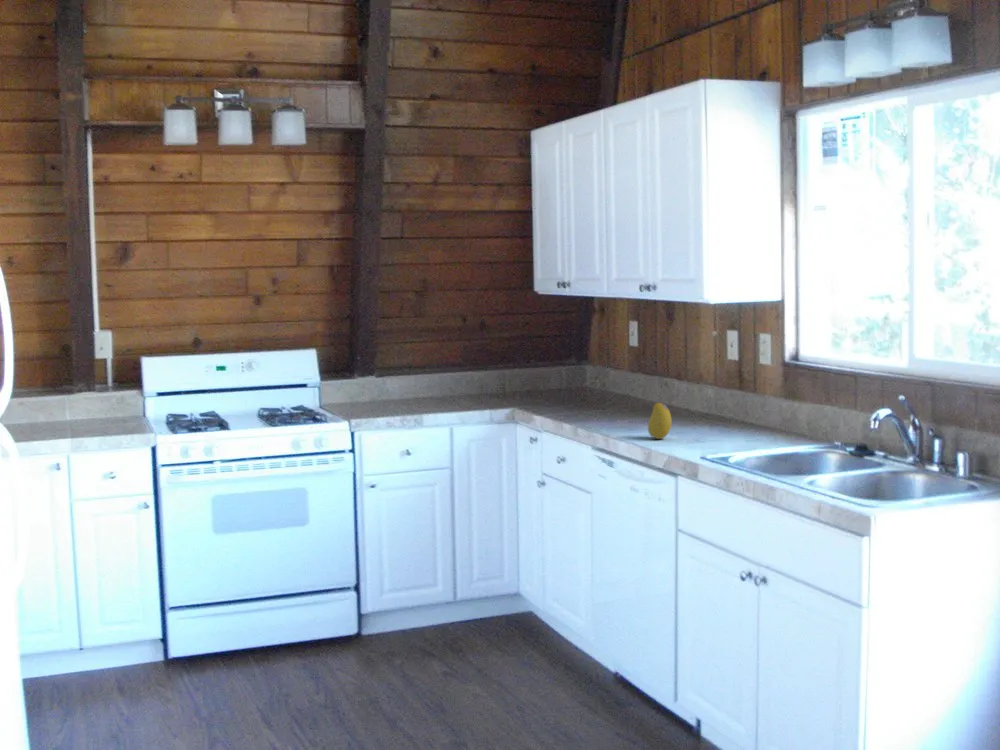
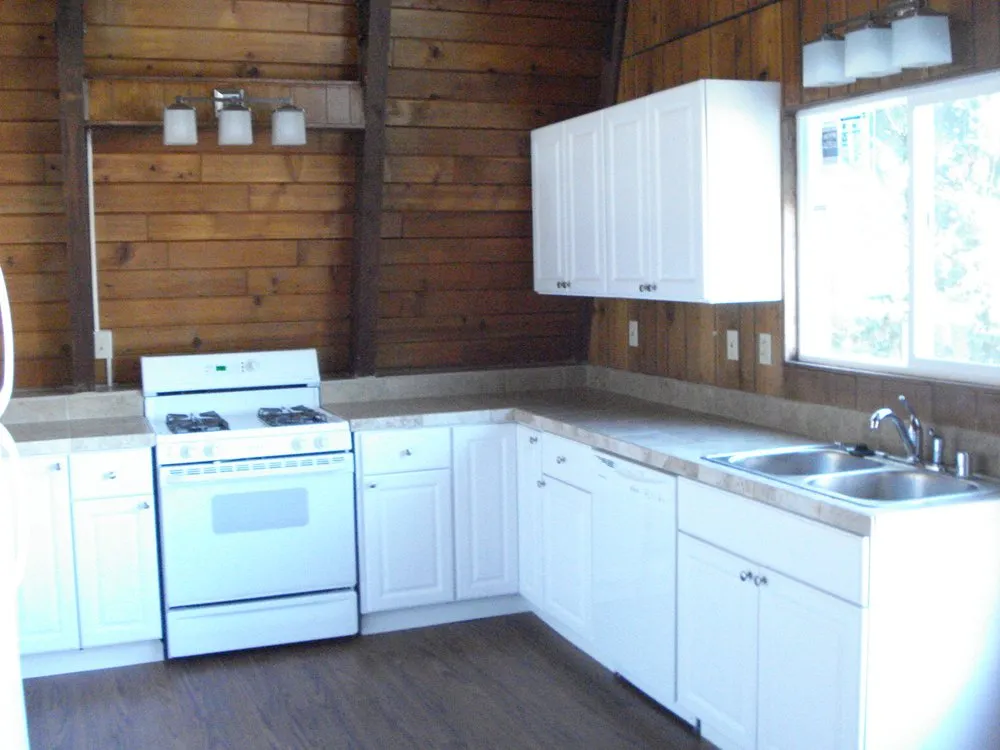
- fruit (659, 420)
